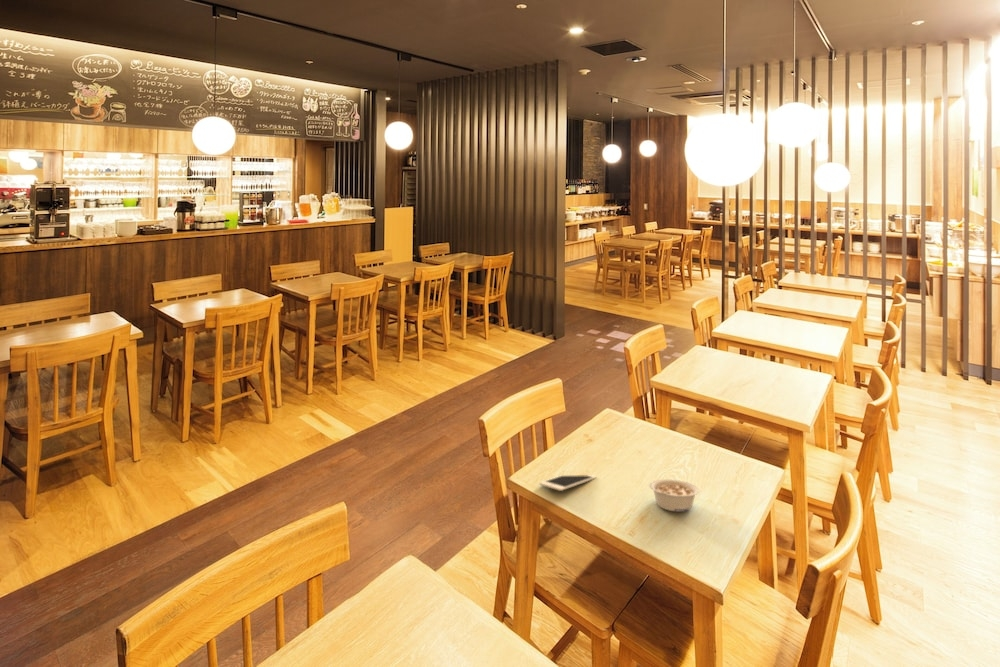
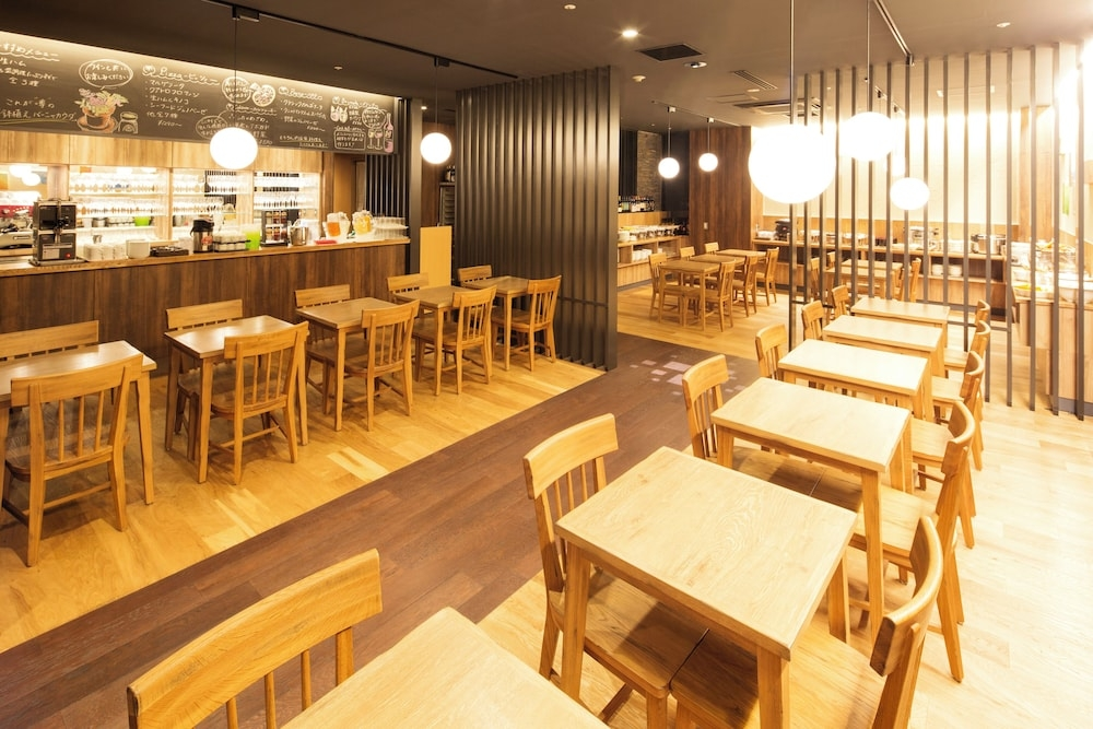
- cell phone (568, 480)
- legume (674, 495)
